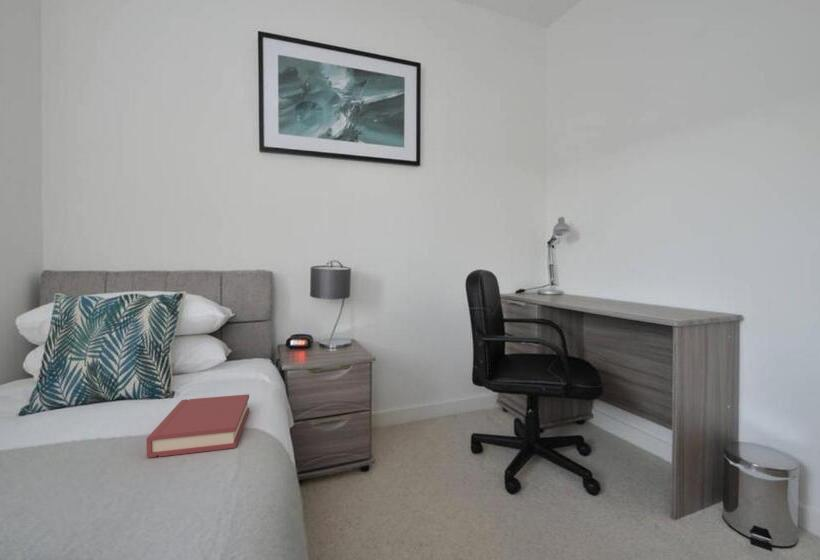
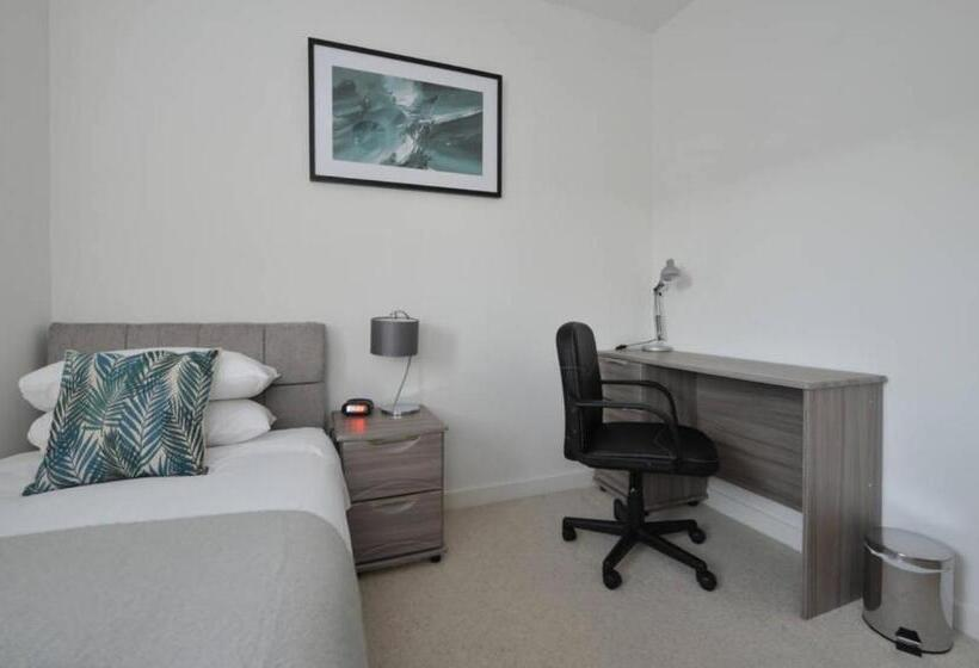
- hardback book (205, 421)
